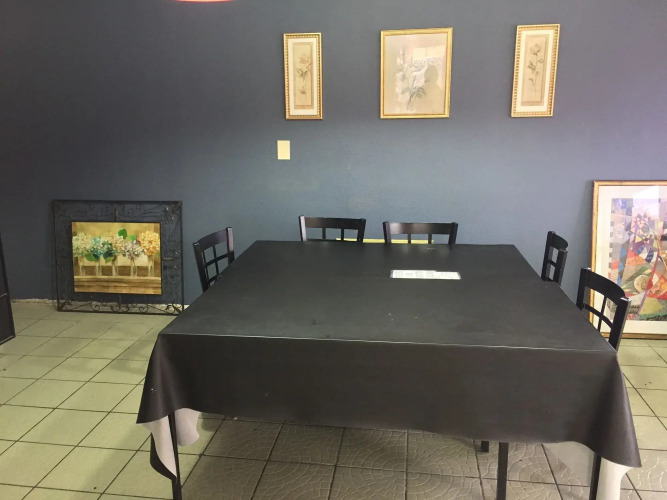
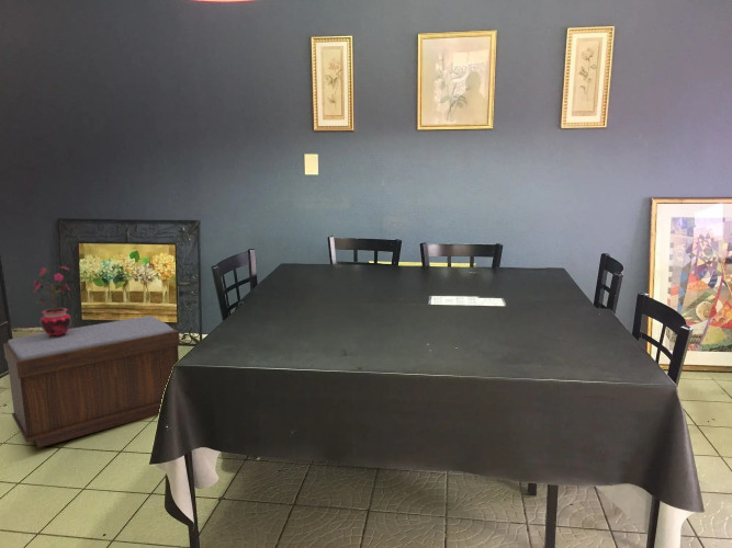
+ bench (97, 374)
+ potted plant (53, 300)
